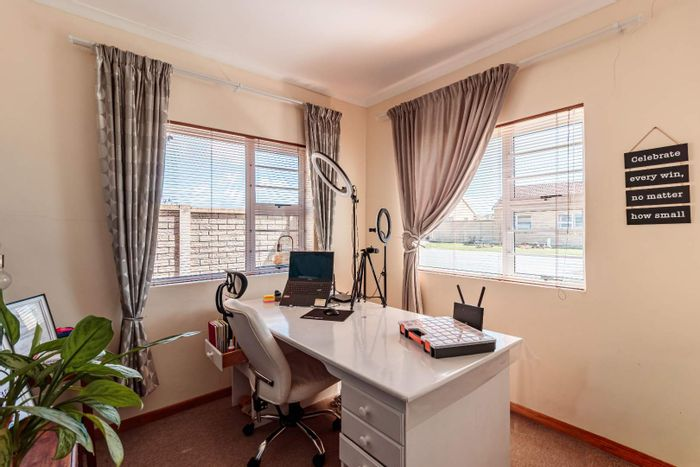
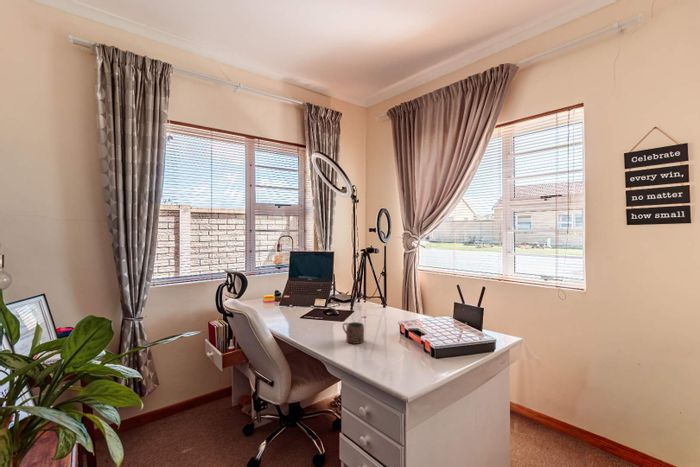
+ mug (353, 331)
